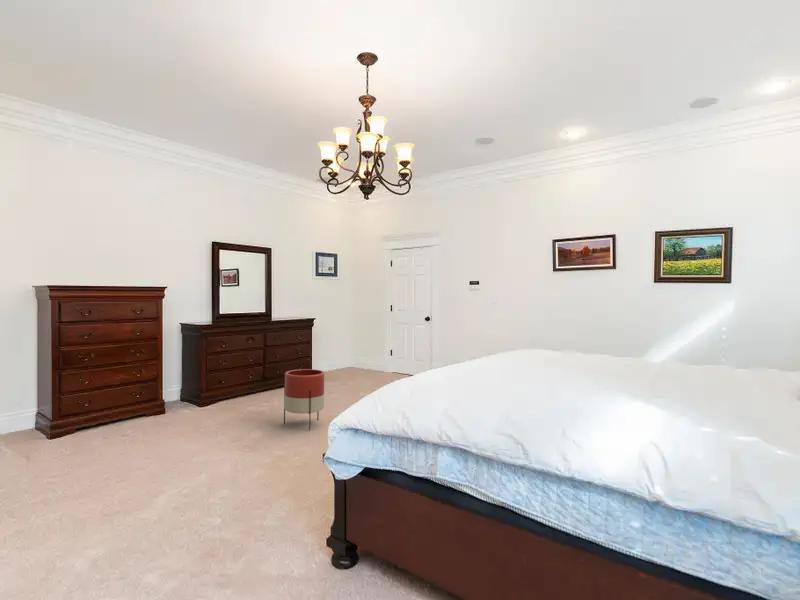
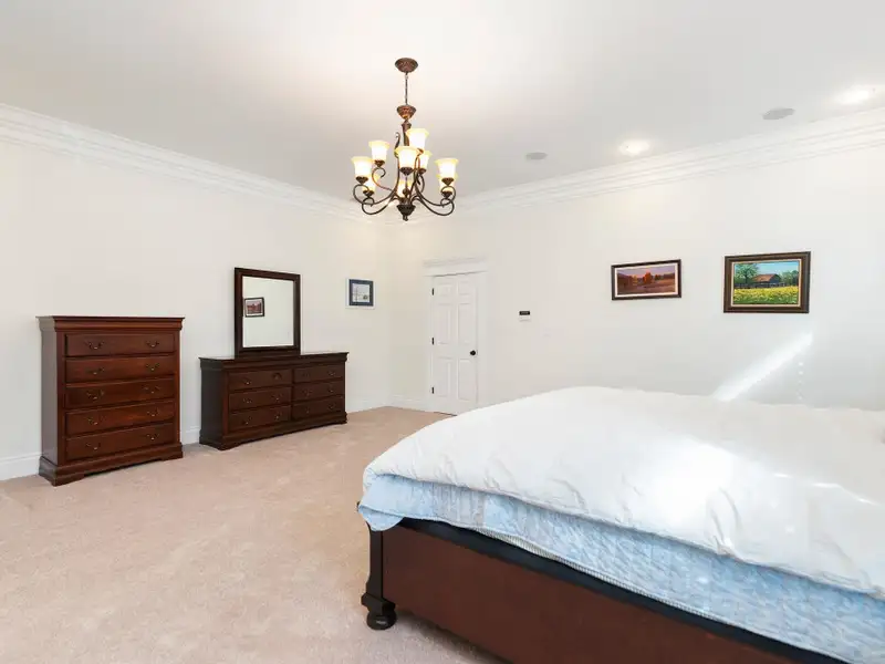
- planter (304, 398)
